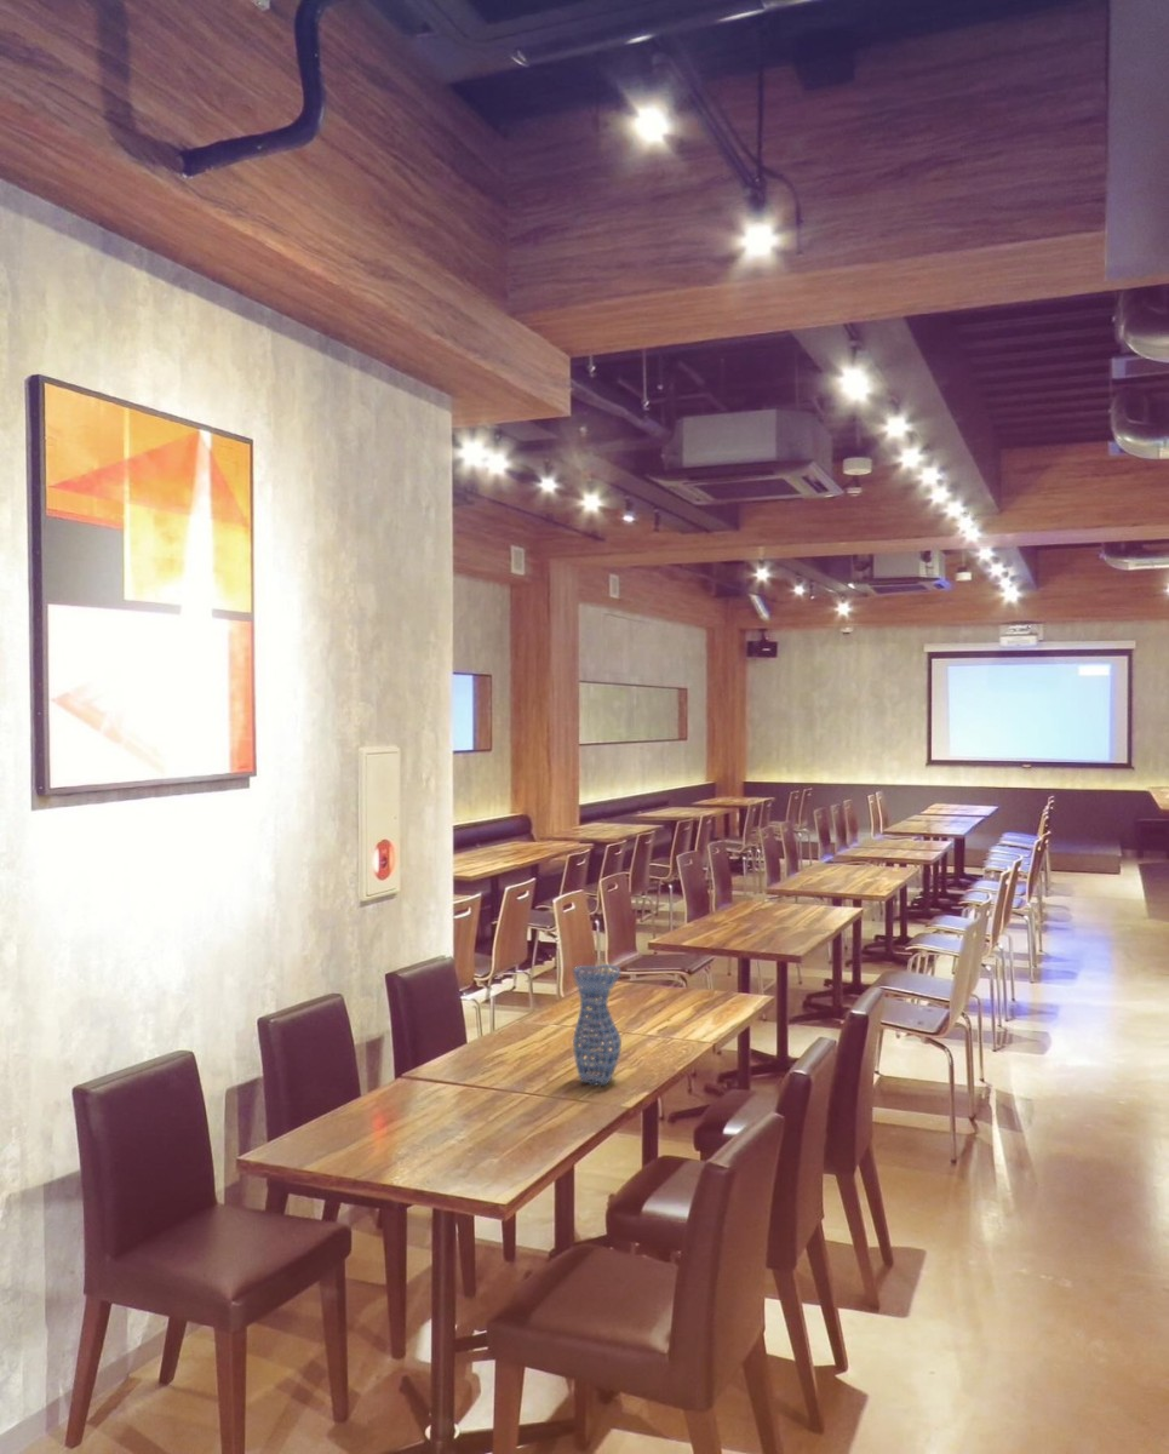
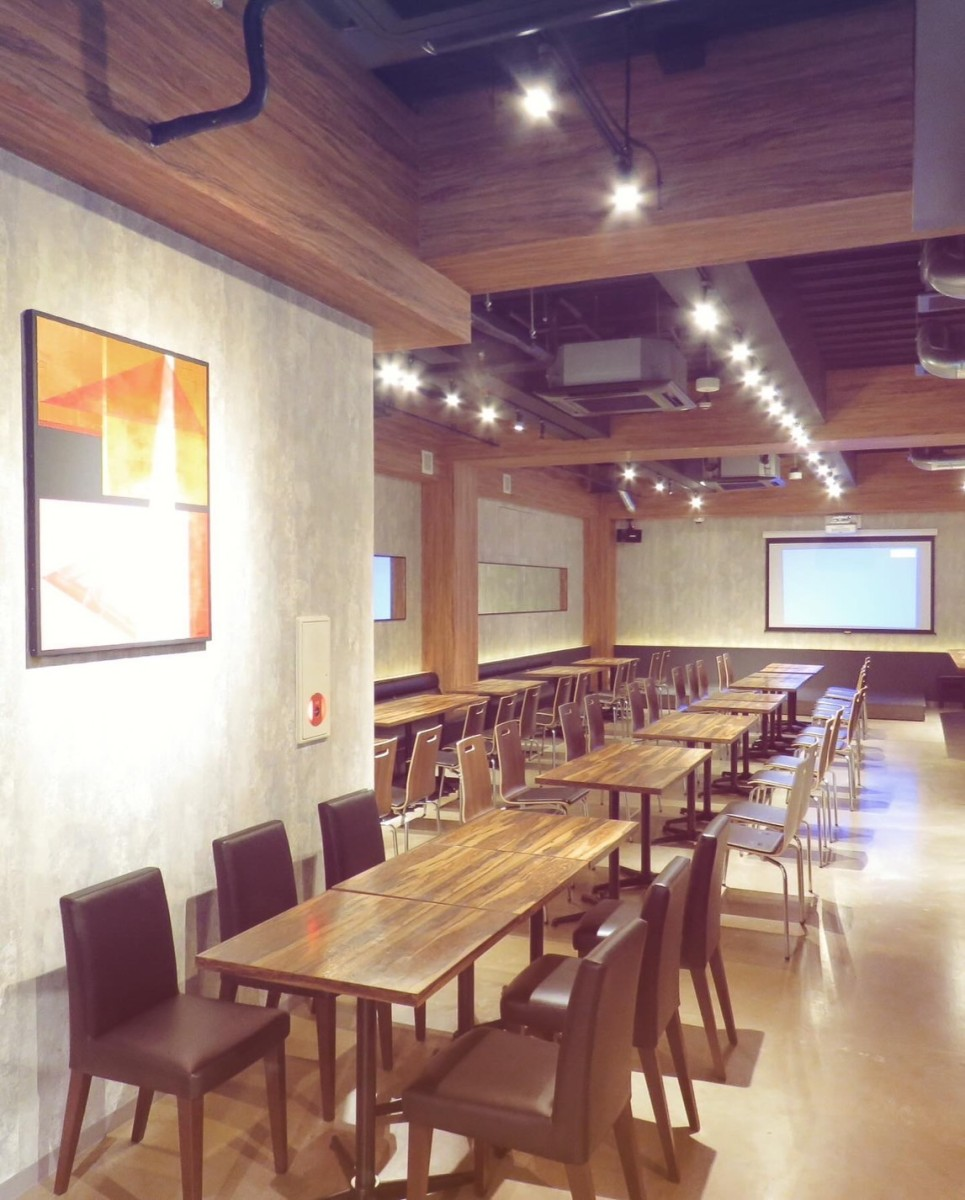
- vase (597, 1024)
